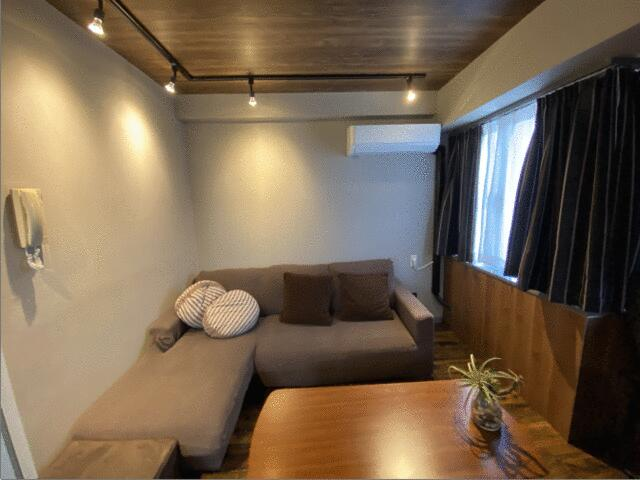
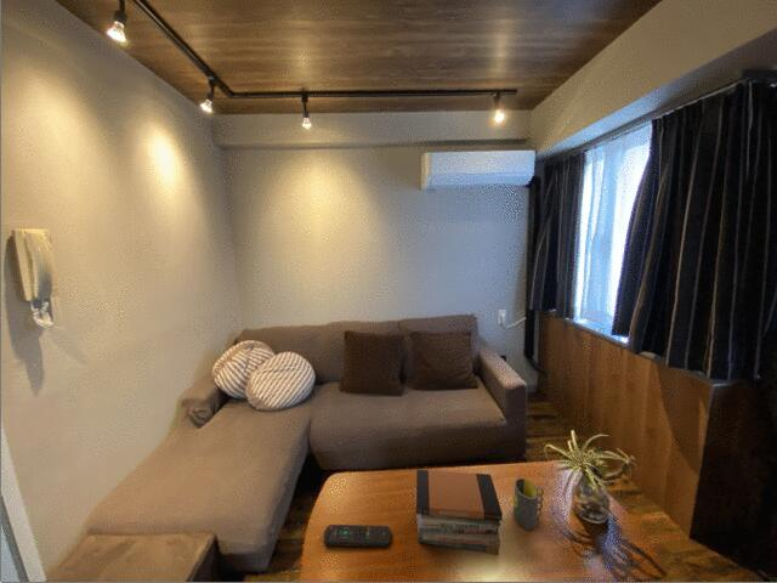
+ remote control (357, 534)
+ book stack (454, 508)
+ mug (528, 502)
